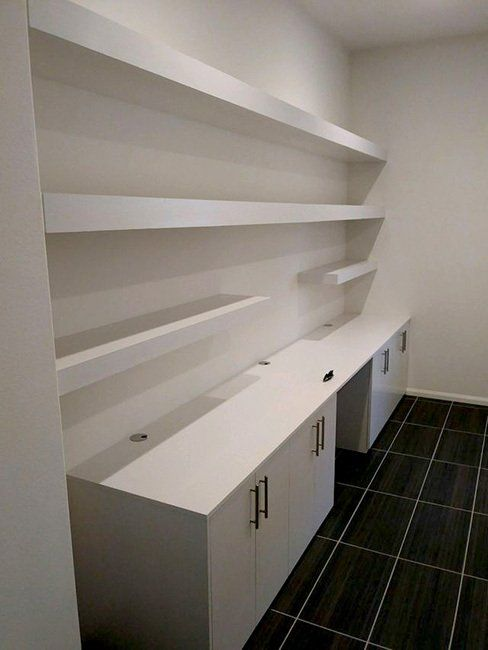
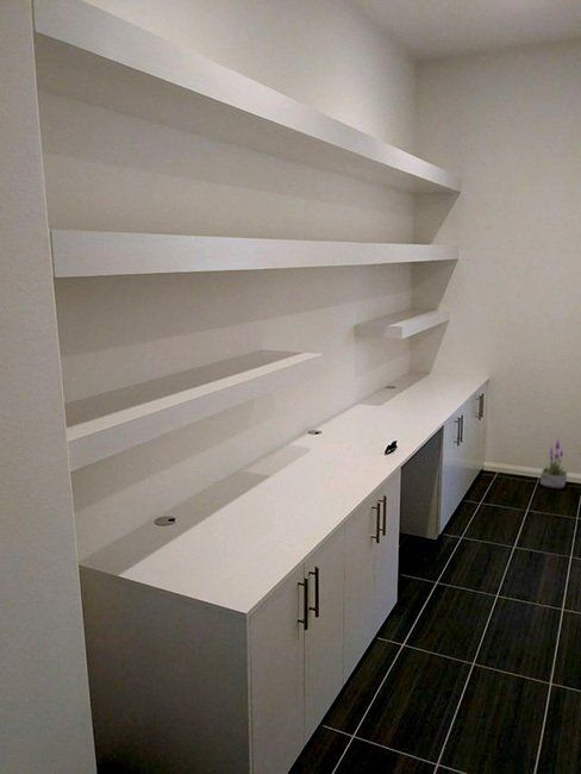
+ potted plant (555, 461)
